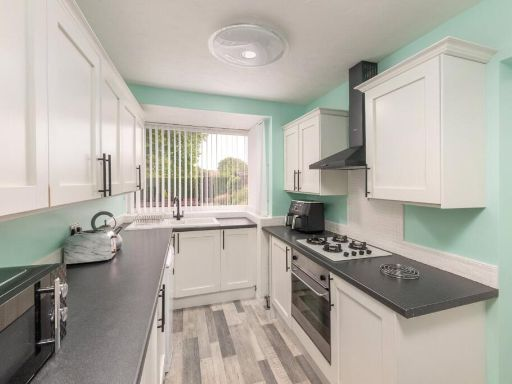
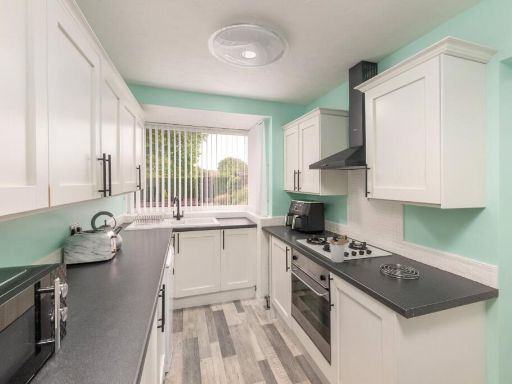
+ utensil holder (339, 248)
